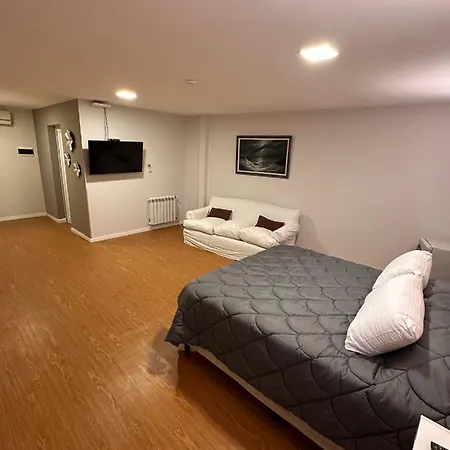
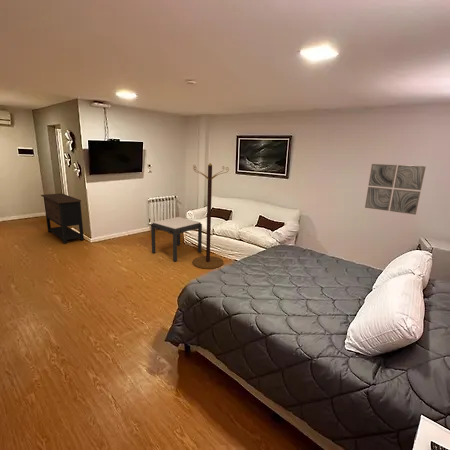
+ coat rack (209, 215)
+ wall art (392, 187)
+ dresser (62, 216)
+ side table (176, 237)
